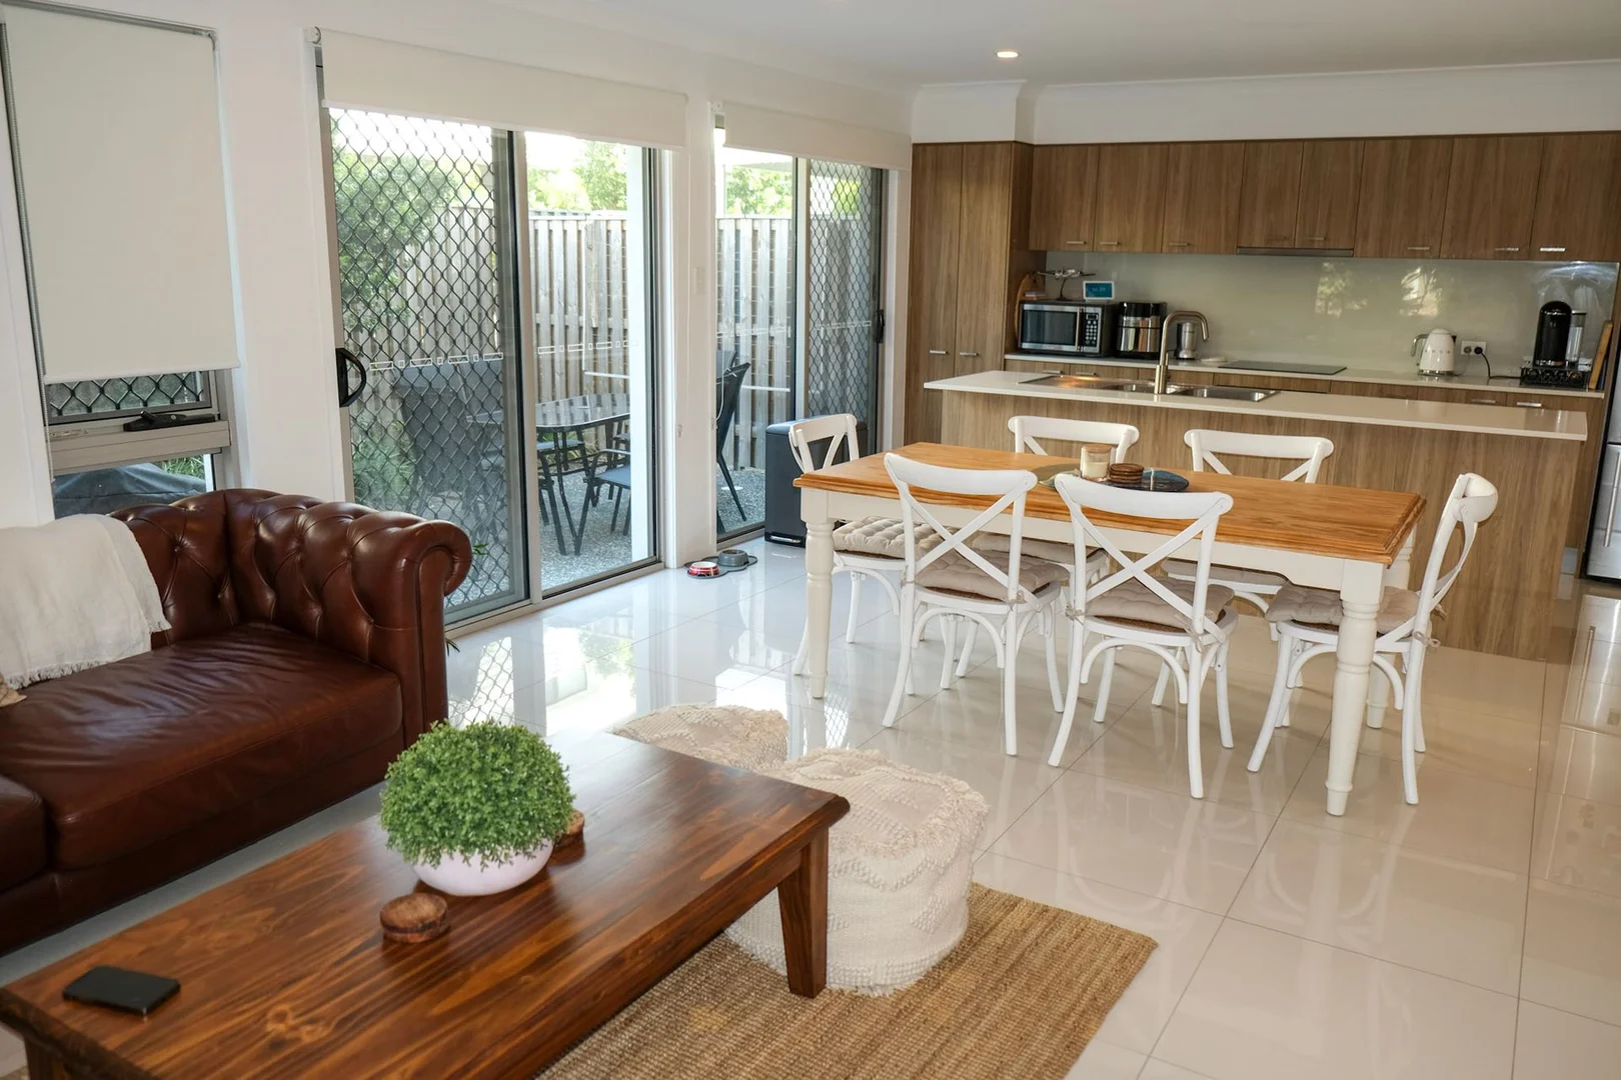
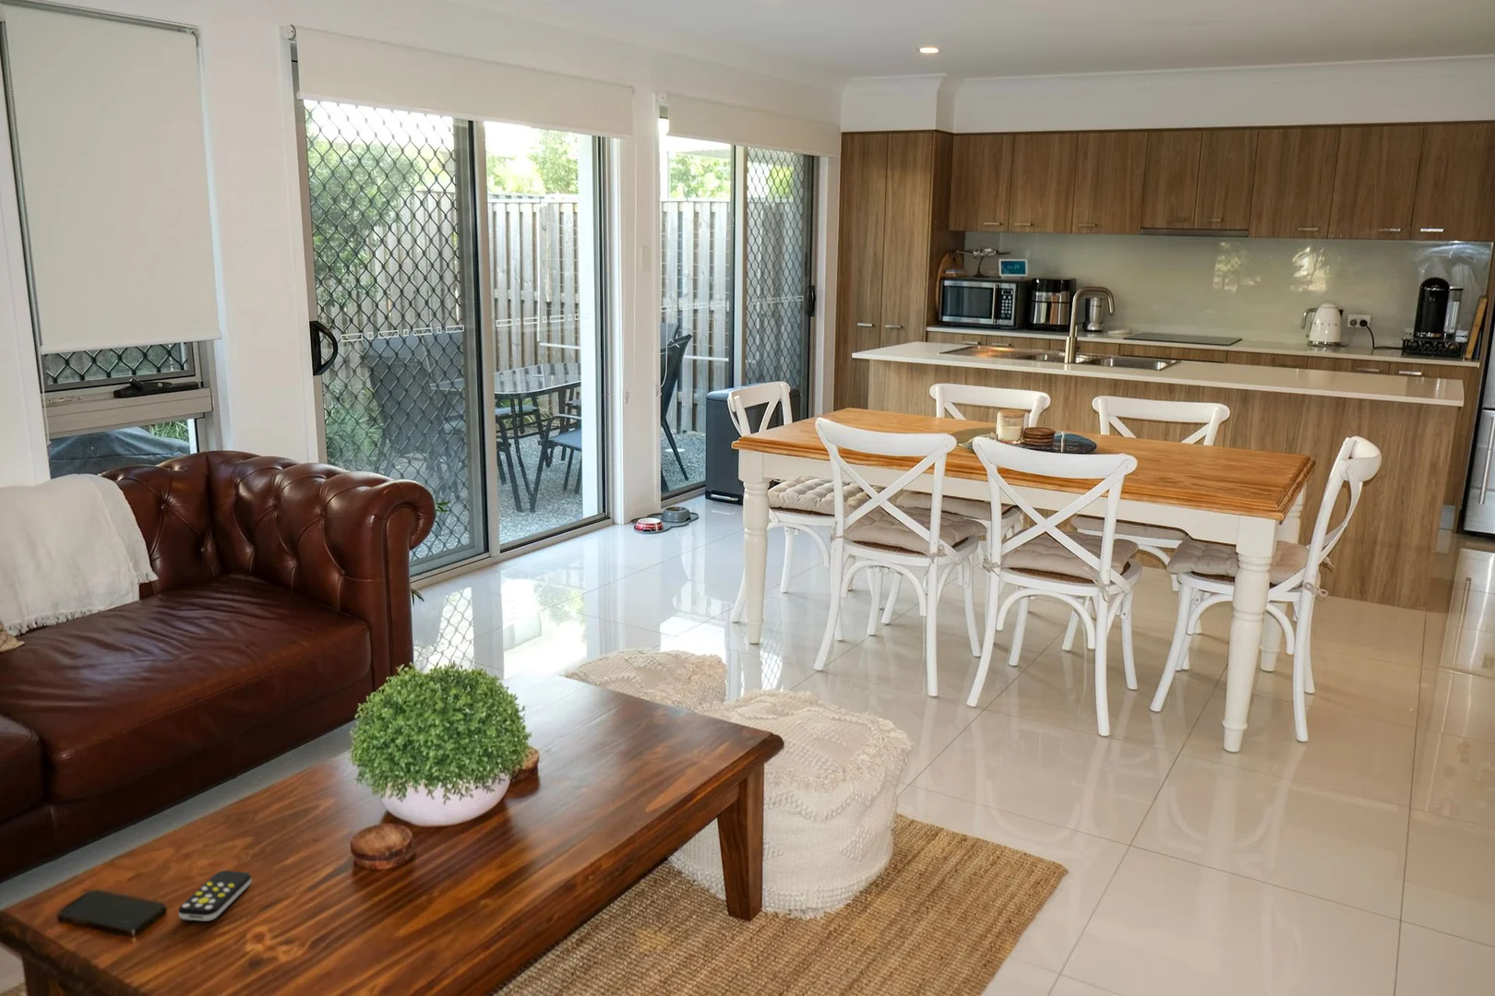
+ remote control (215, 895)
